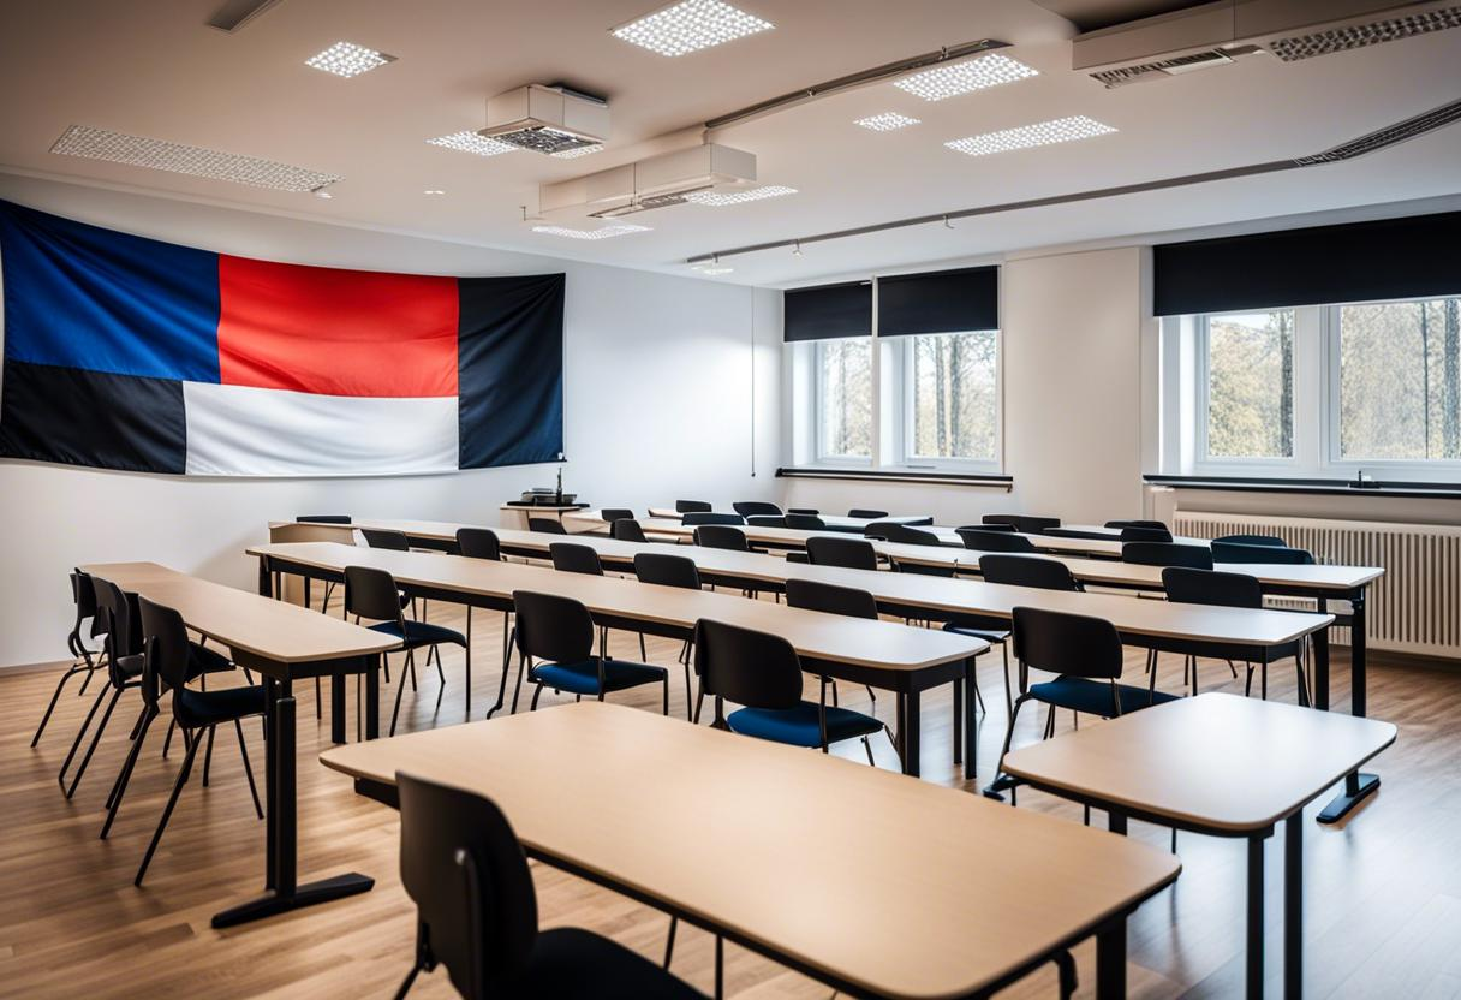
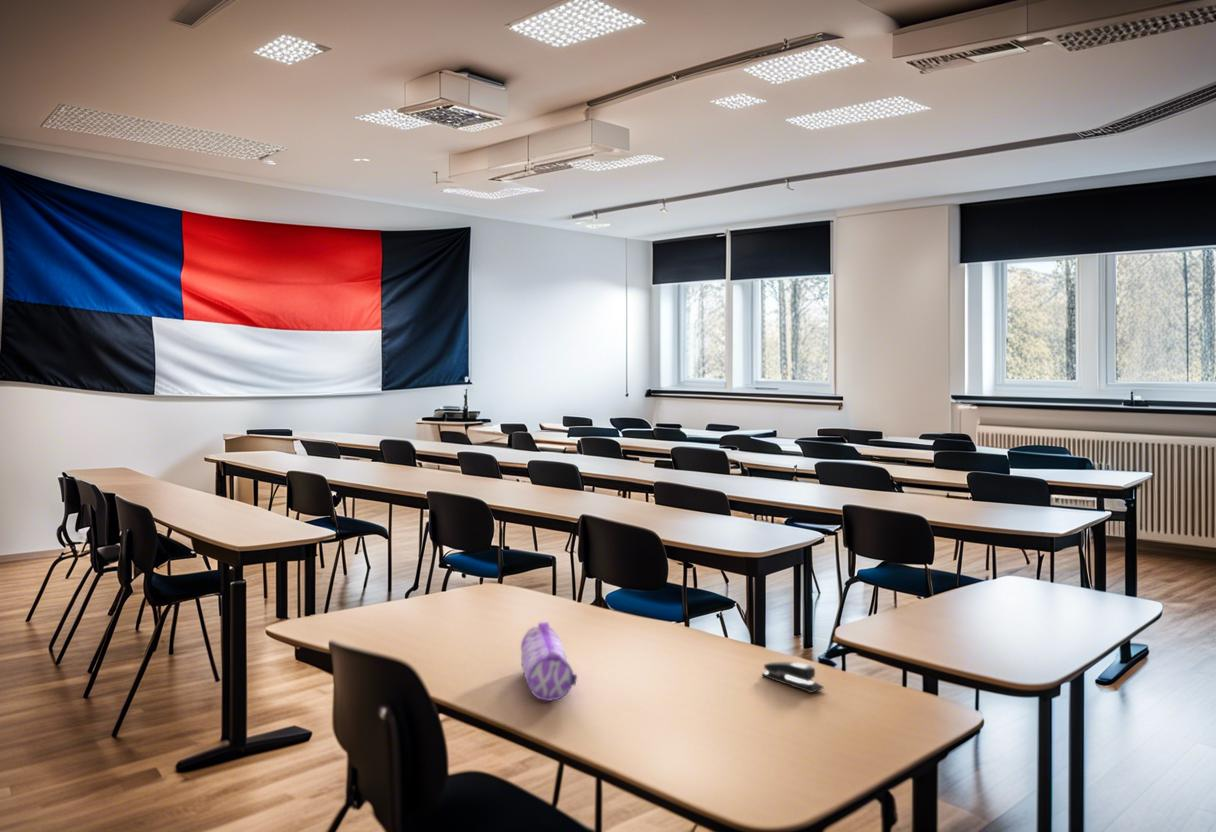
+ stapler (791, 672)
+ pencil case (545, 660)
